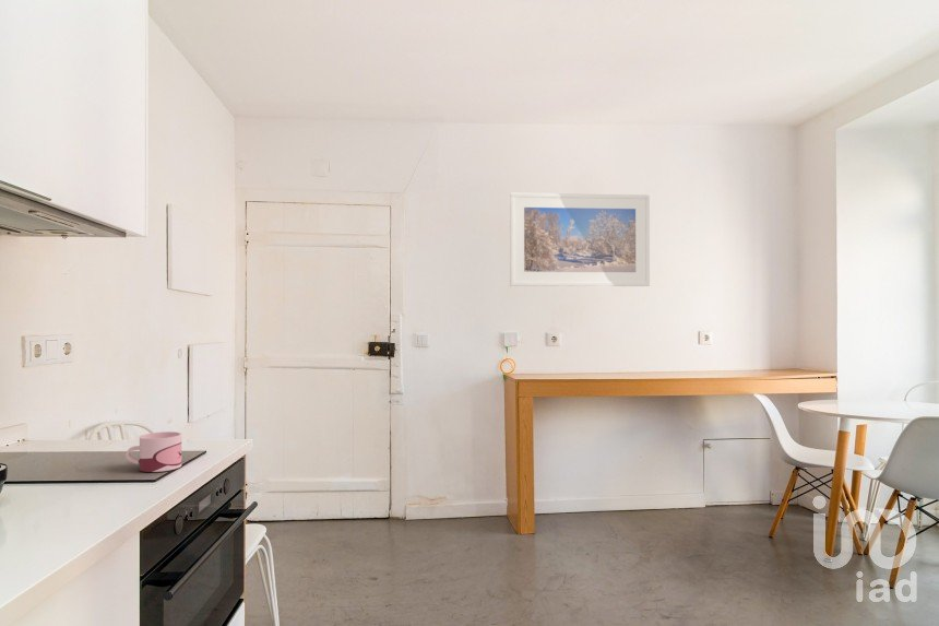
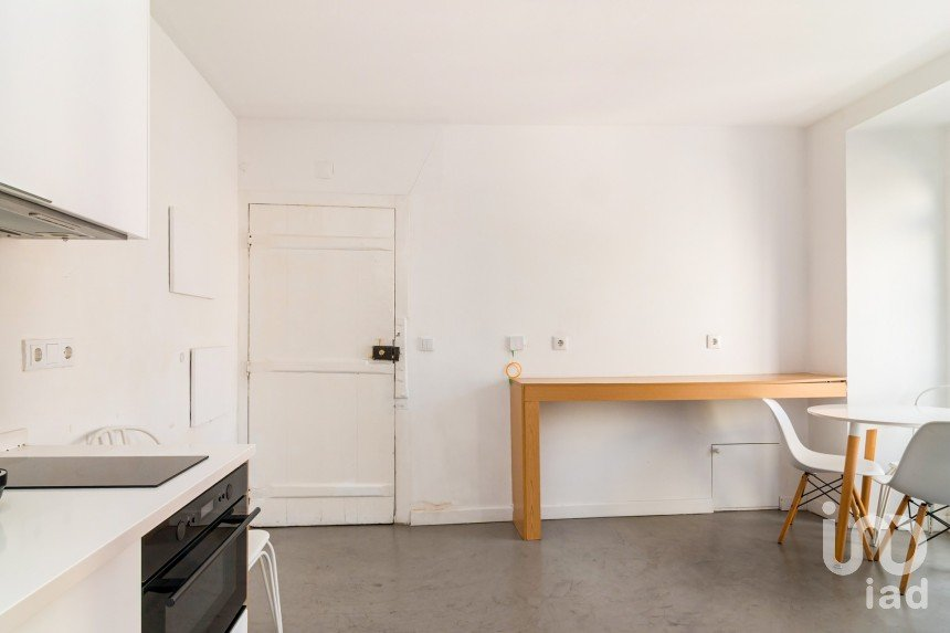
- mug (154, 451)
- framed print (580, 239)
